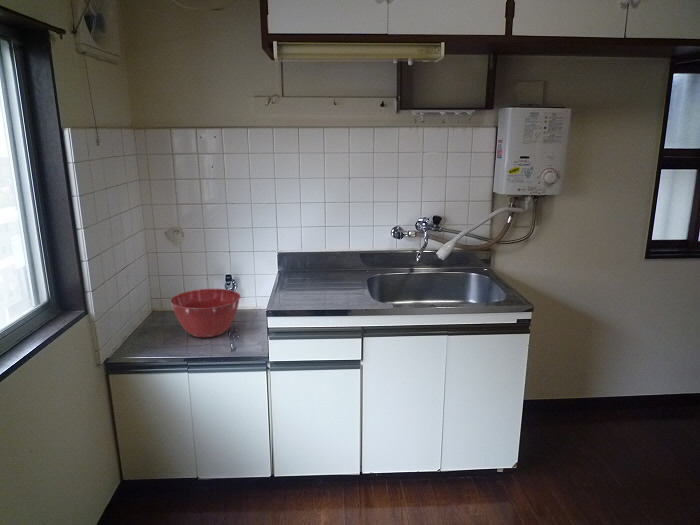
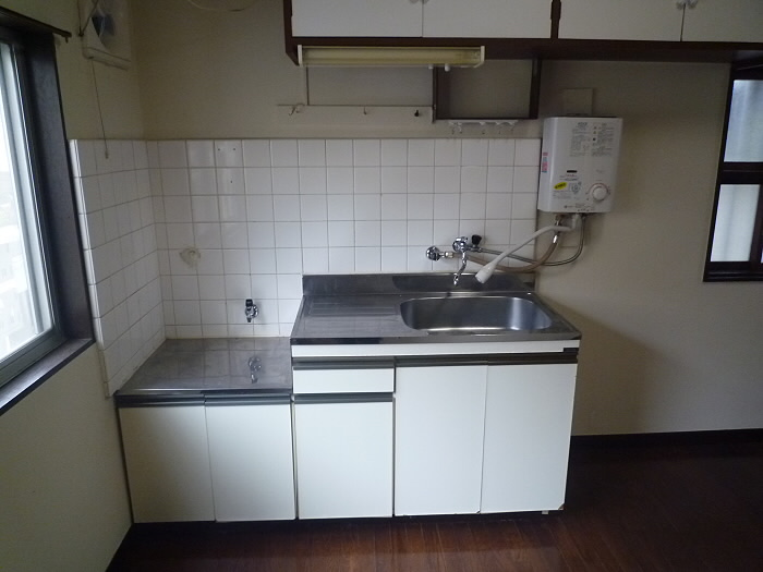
- mixing bowl (207, 314)
